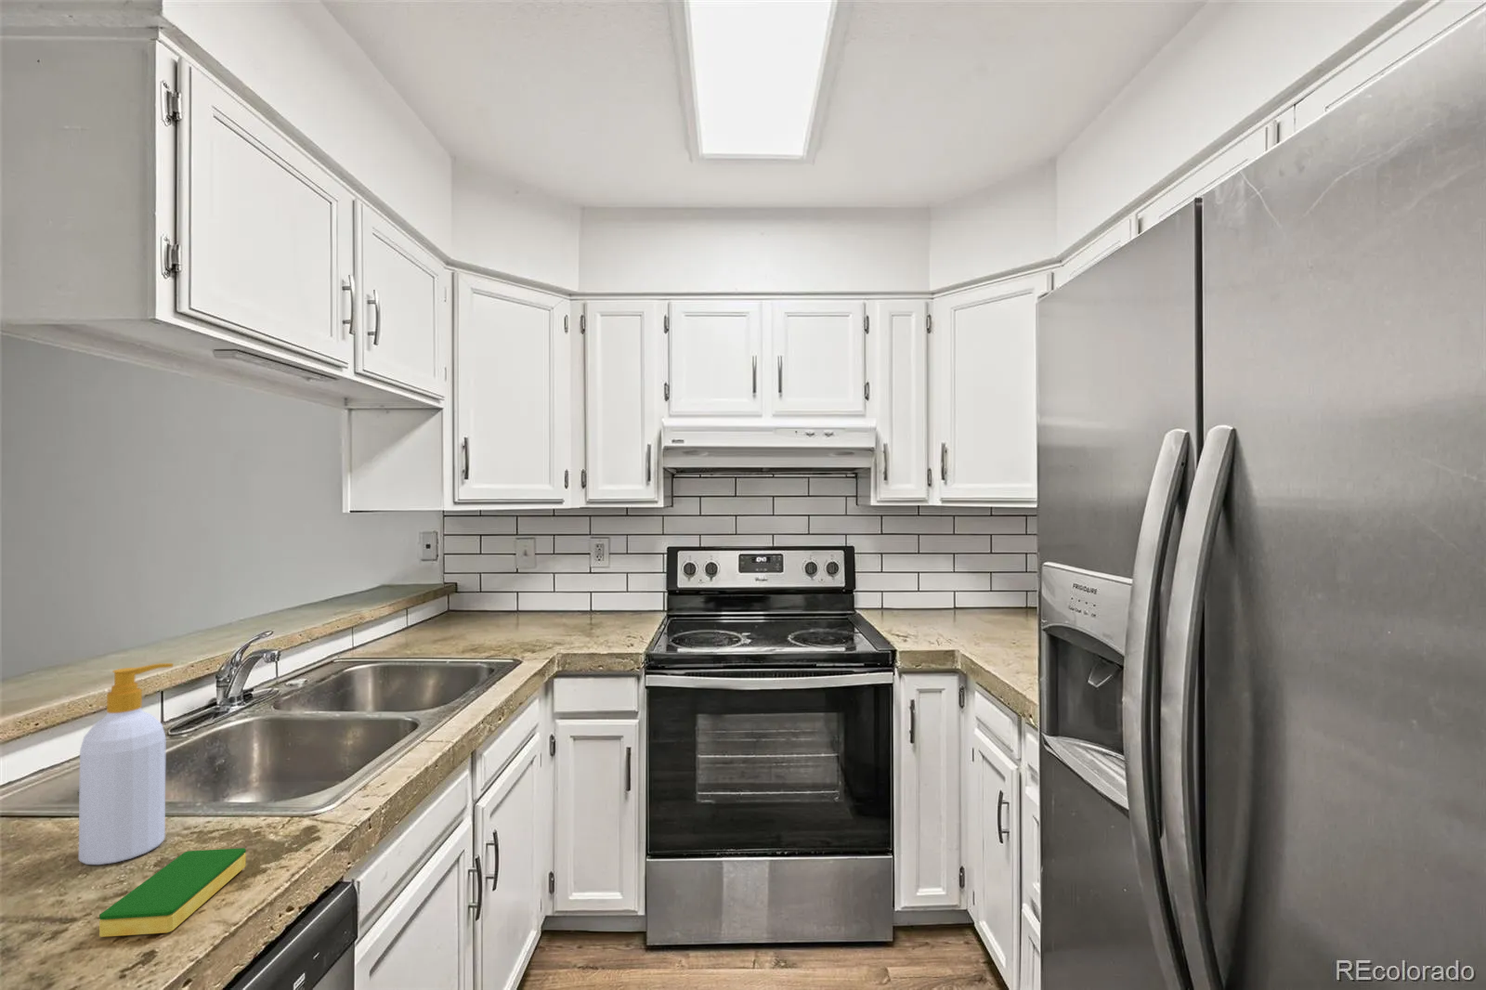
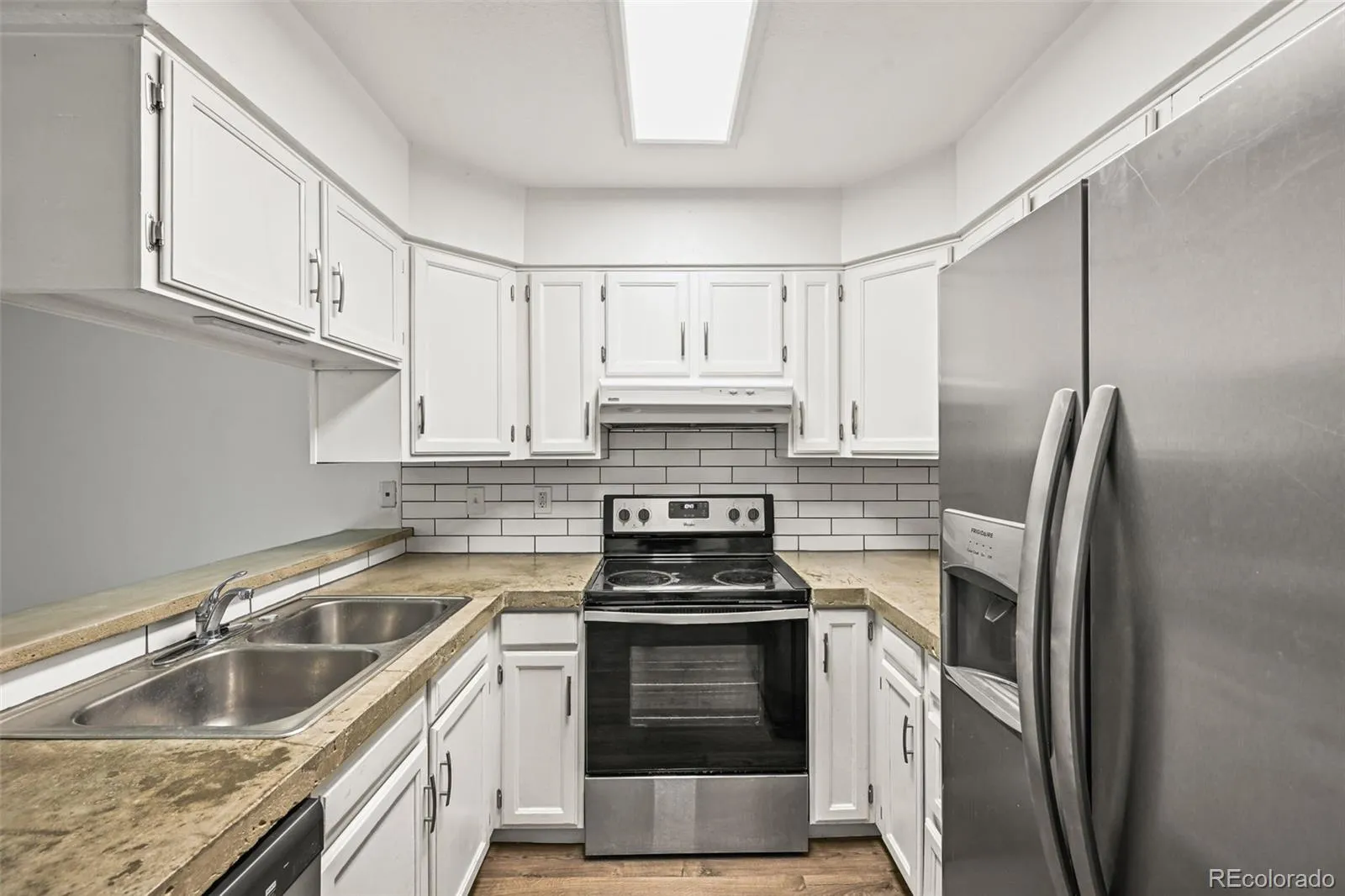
- dish sponge (178, 888)
- soap bottle (127, 758)
